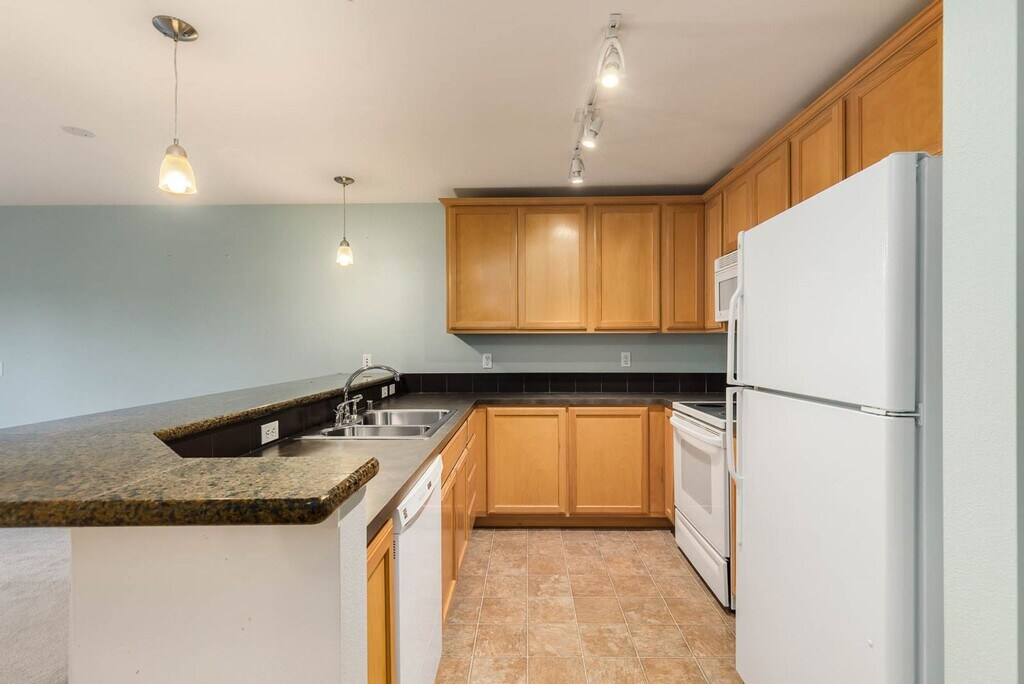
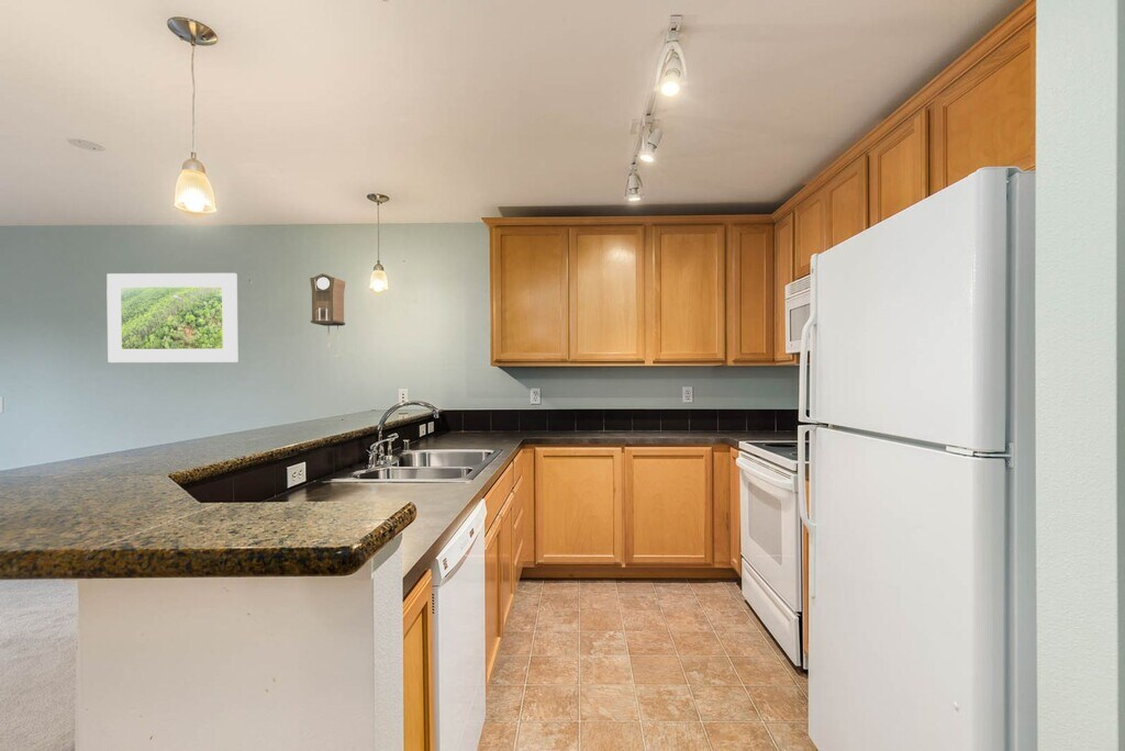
+ pendulum clock (327, 316)
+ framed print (172, 317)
